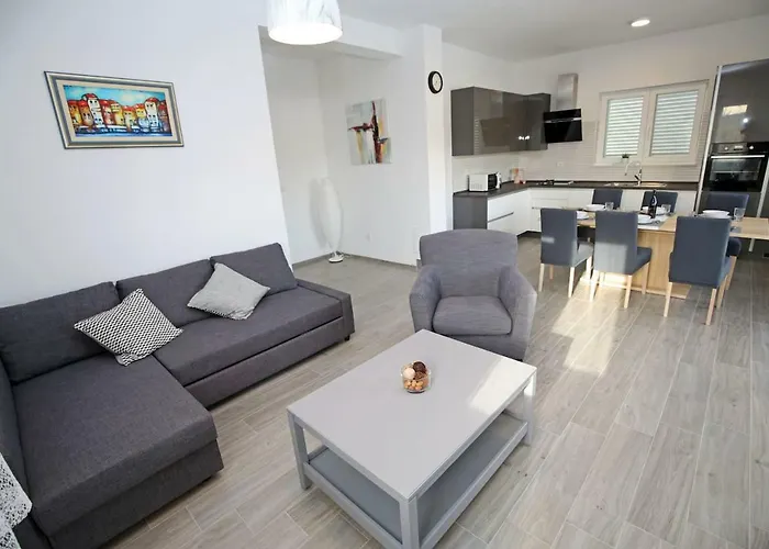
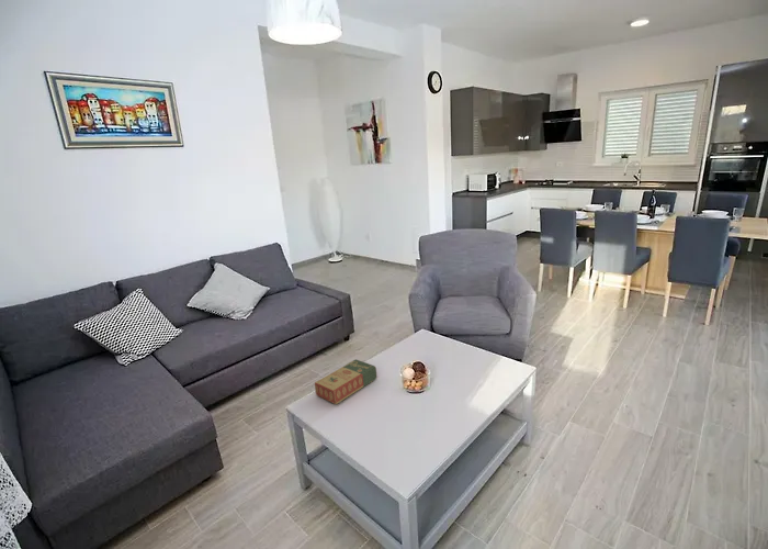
+ book (346, 380)
